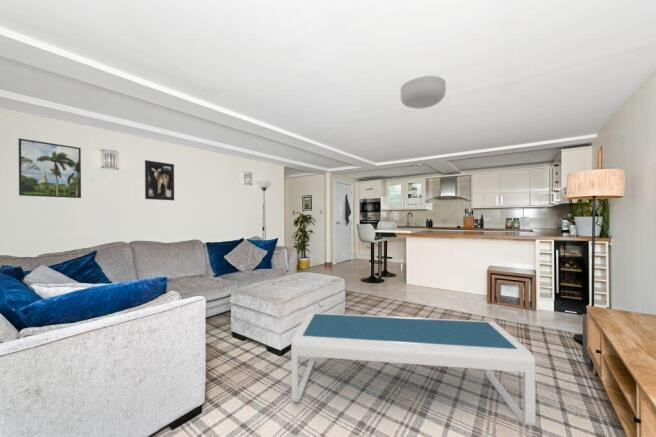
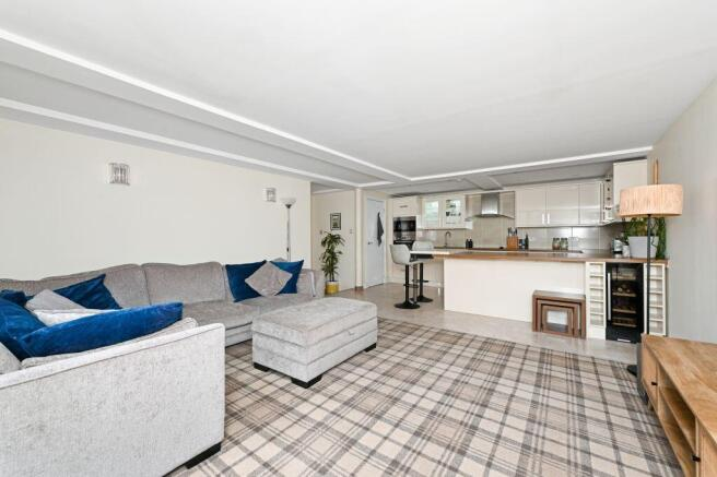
- coffee table (400, 358)
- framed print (51, 170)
- ceiling light (422, 94)
- wall art (160, 181)
